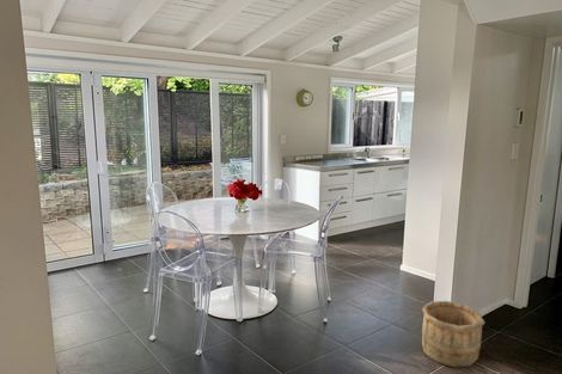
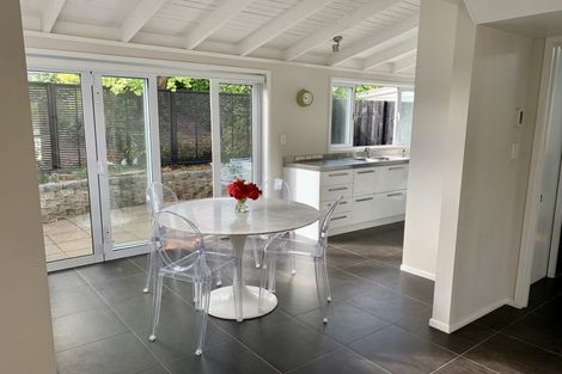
- wooden bucket (450, 332)
